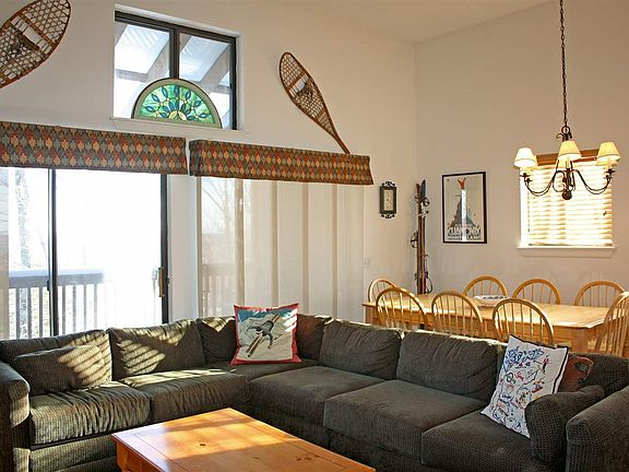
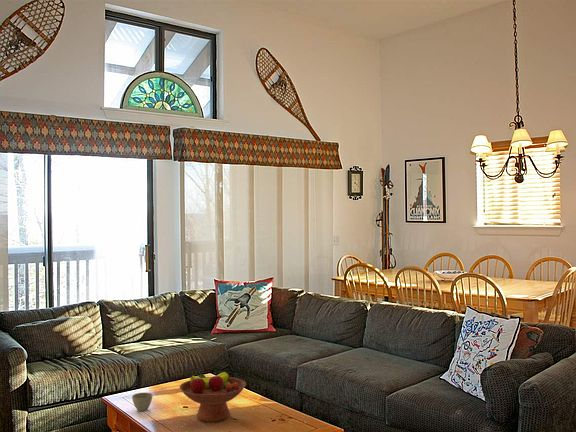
+ flower pot (142, 402)
+ fruit bowl (213, 394)
